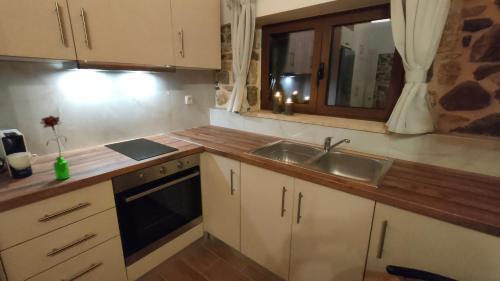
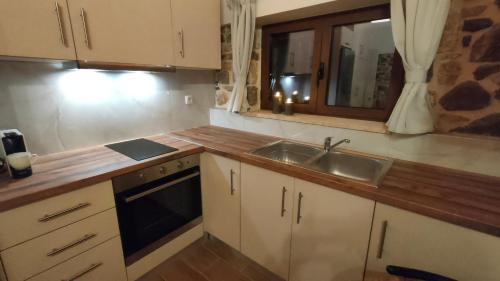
- flower (59, 147)
